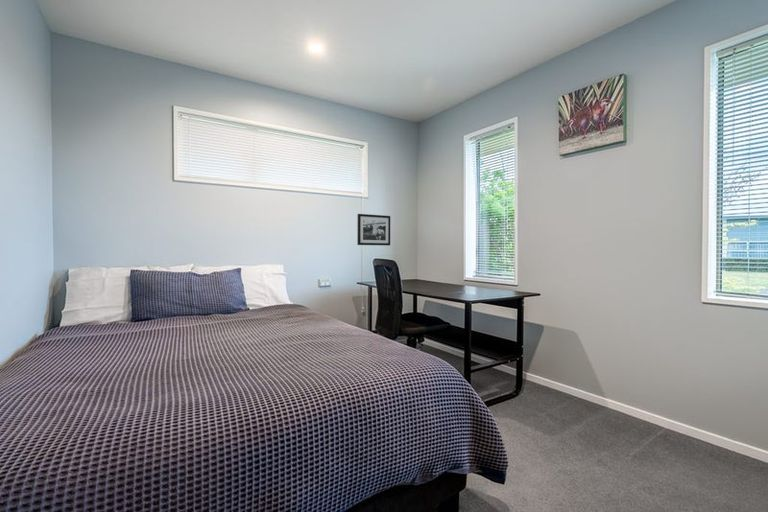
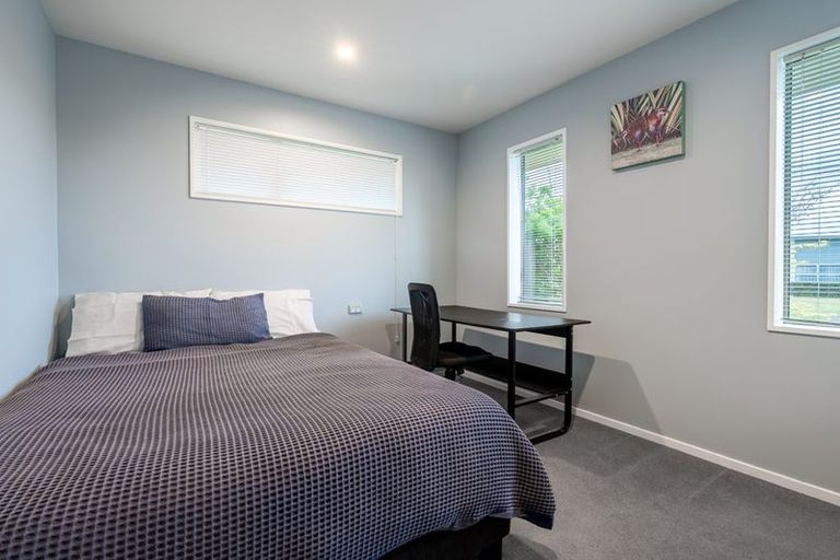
- picture frame (374, 230)
